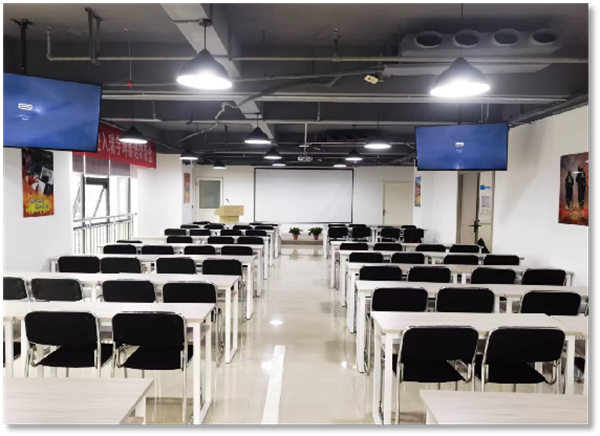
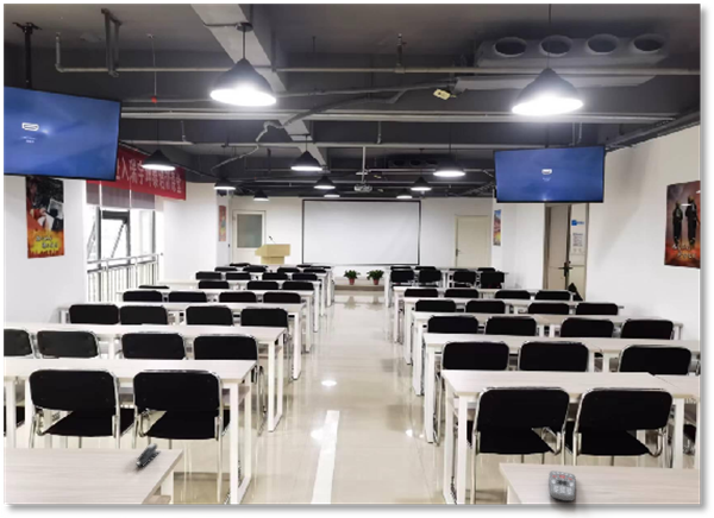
+ remote control (562, 486)
+ stapler (148, 453)
